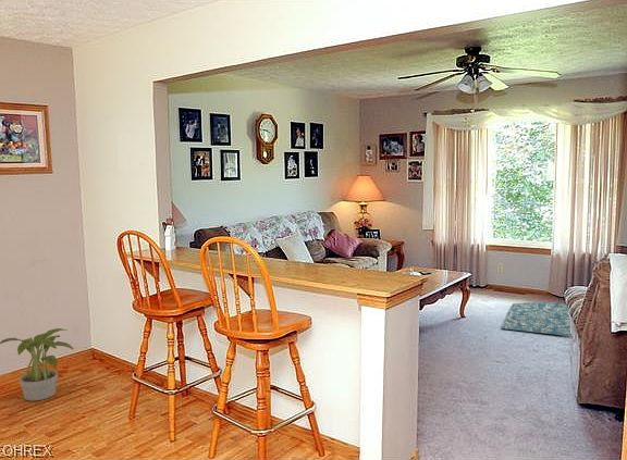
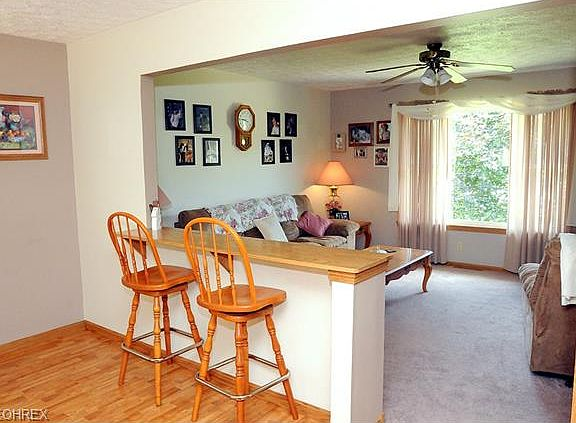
- rug (540, 314)
- potted plant (38, 364)
